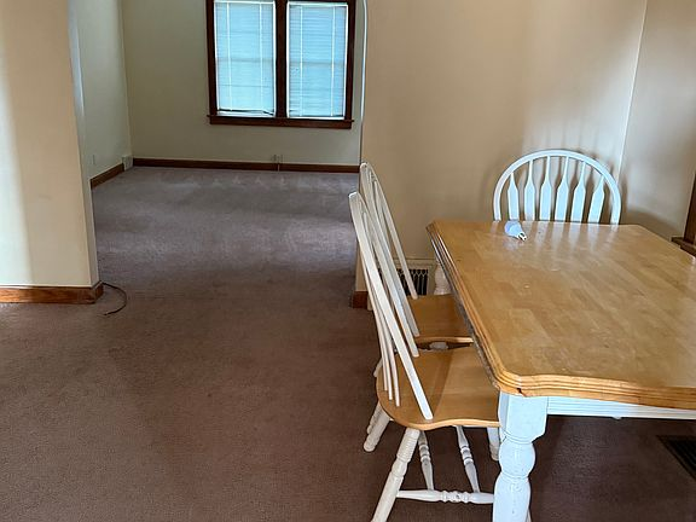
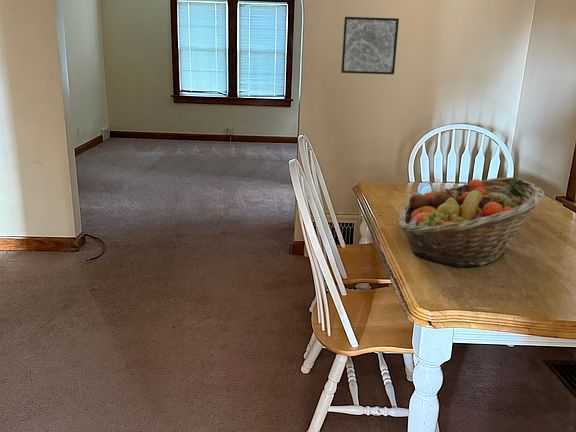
+ fruit basket (466, 215)
+ wall art (369, 46)
